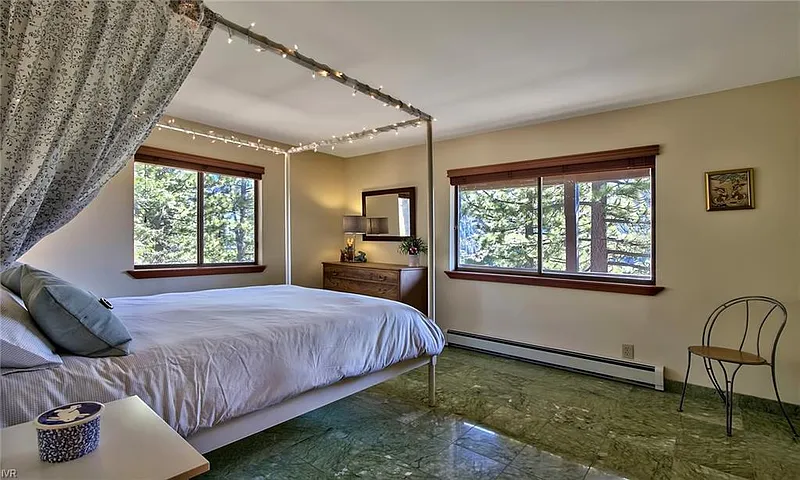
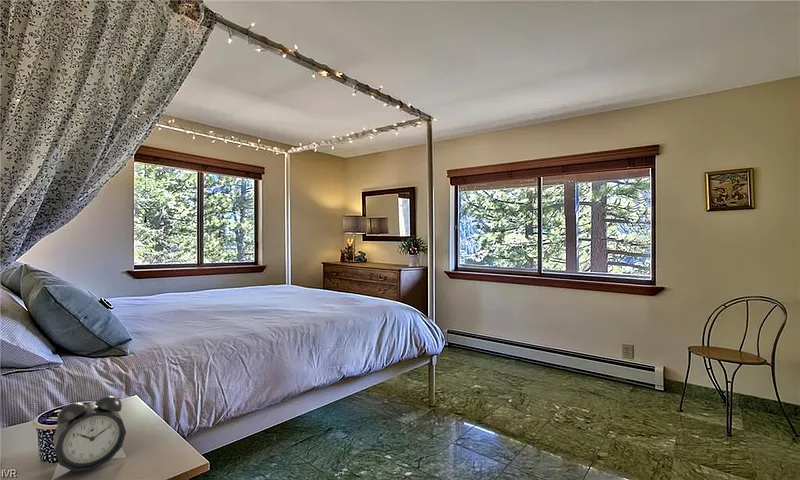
+ alarm clock (89, 432)
